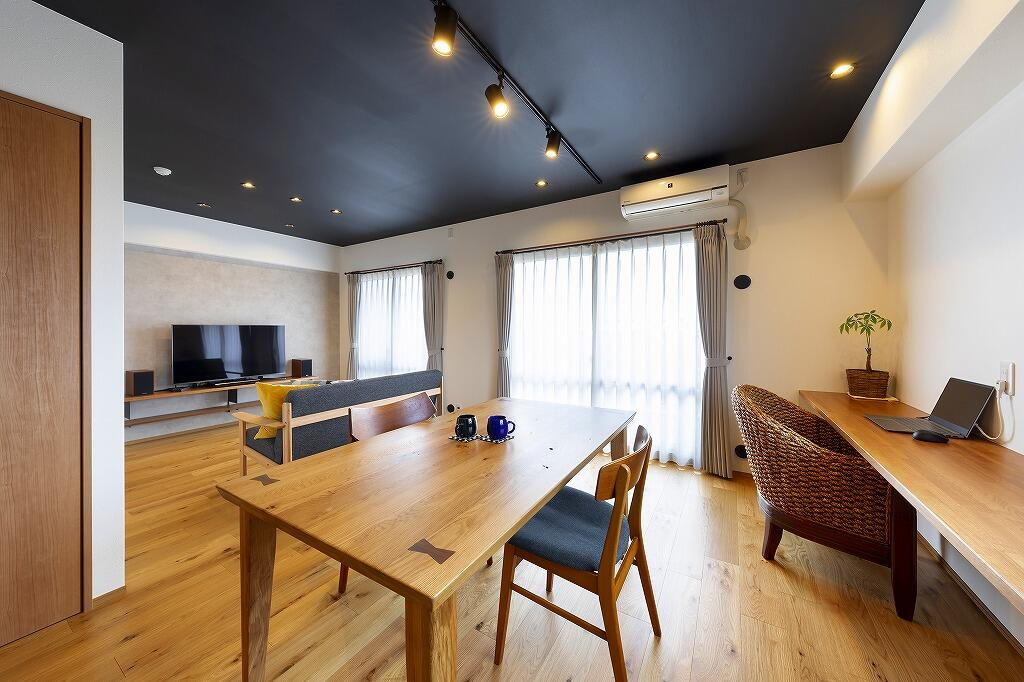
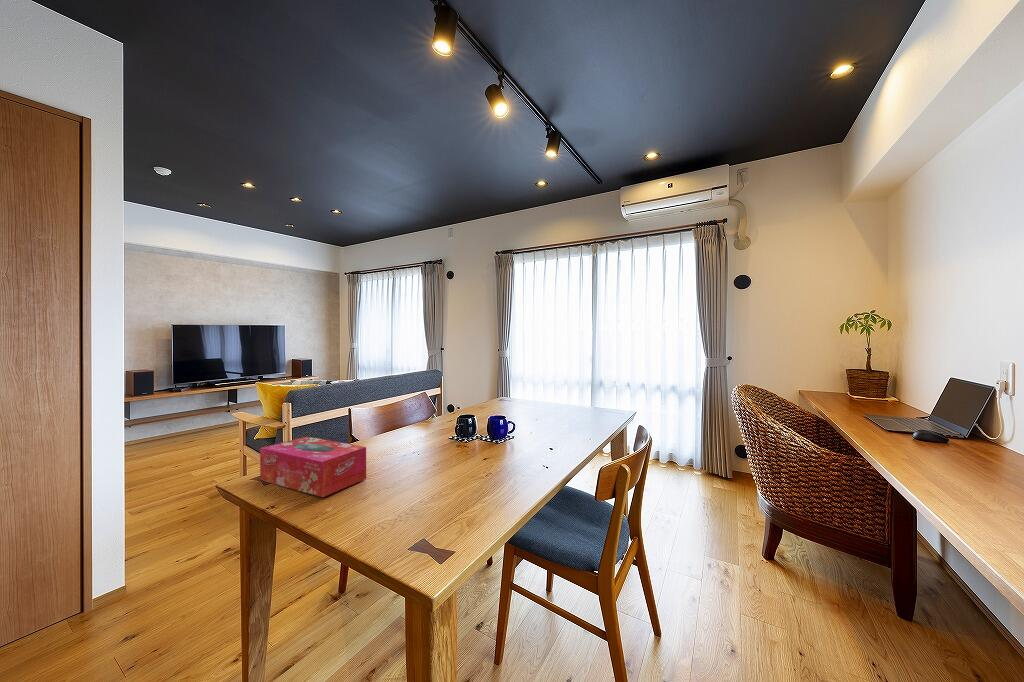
+ tissue box (313, 463)
